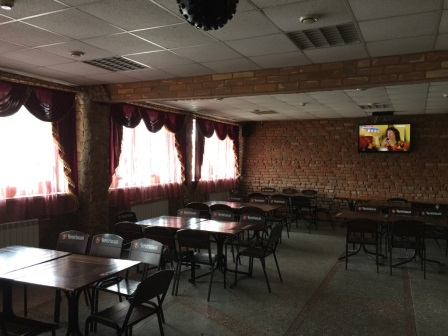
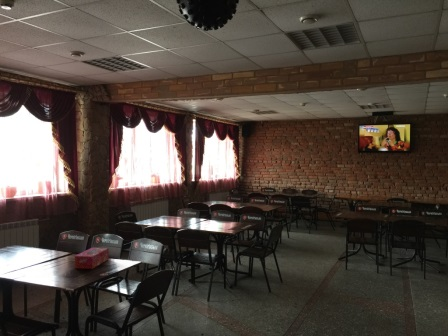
+ tissue box (92, 257)
